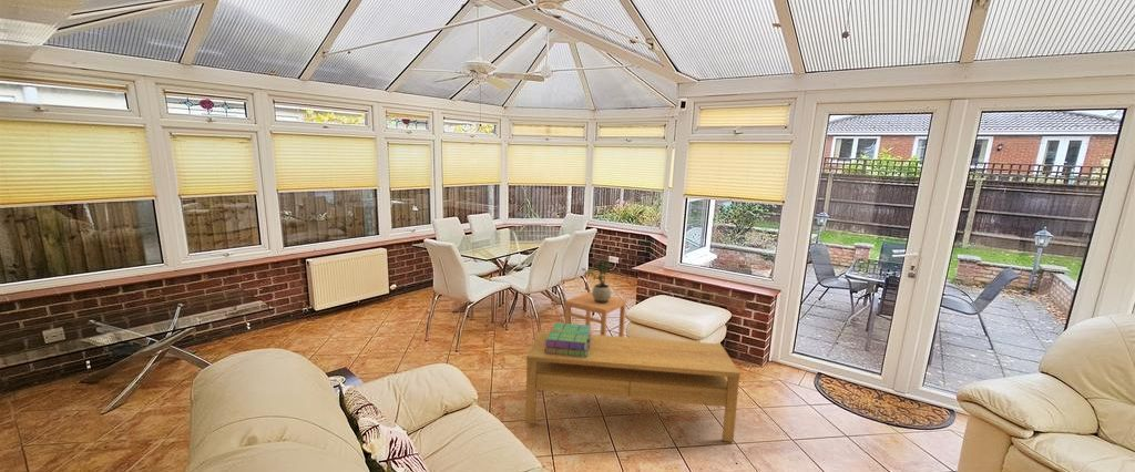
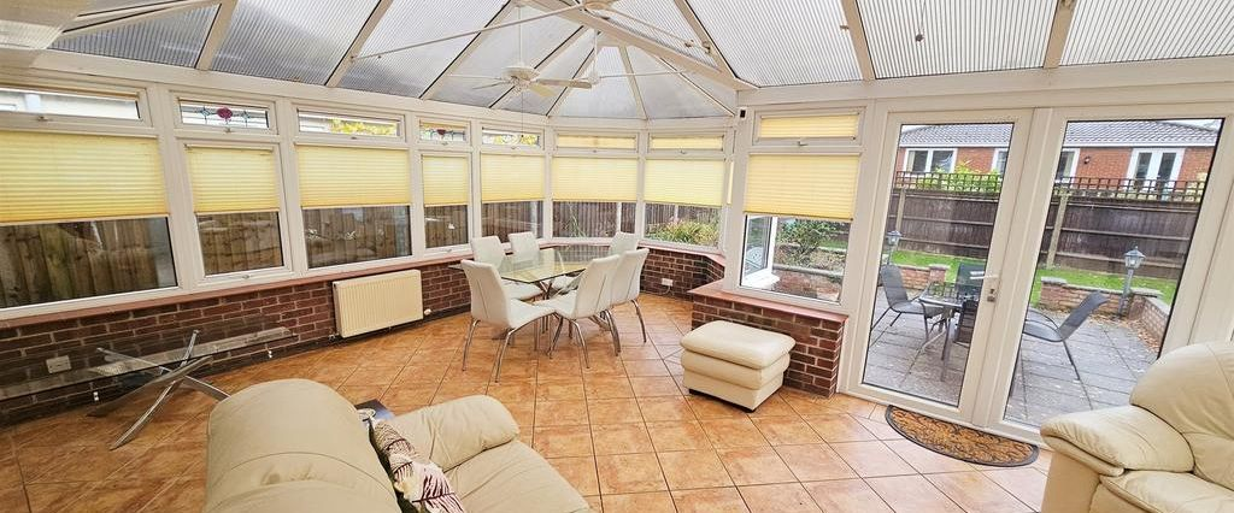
- coffee table (627, 381)
- side table (590, 328)
- stack of books (569, 338)
- potted plant (597, 278)
